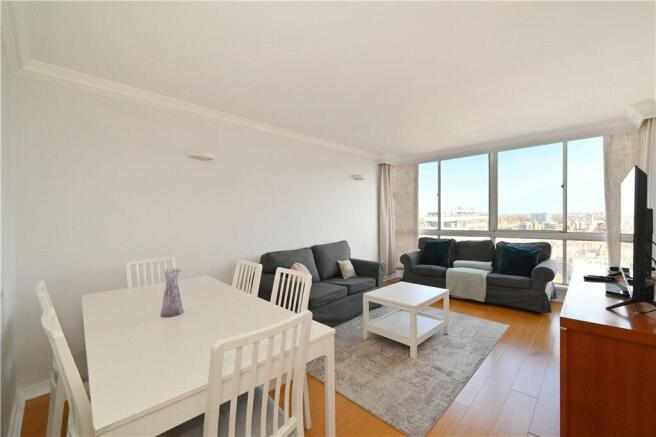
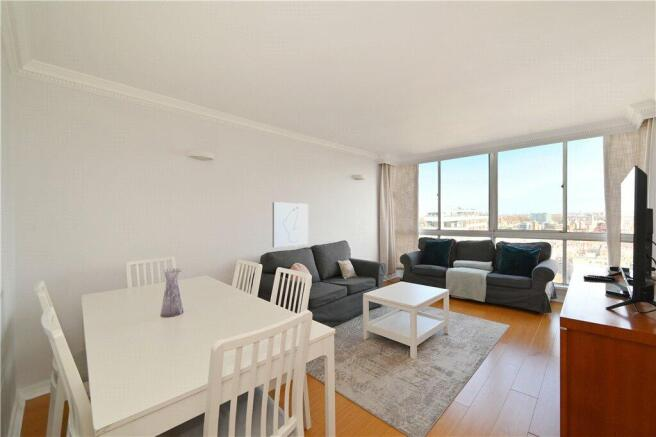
+ wall art (291, 224)
